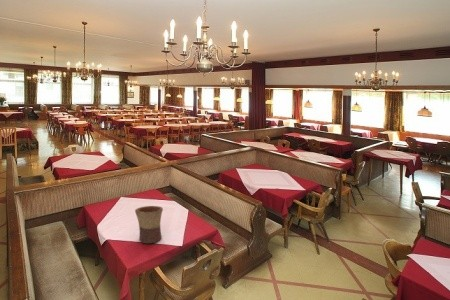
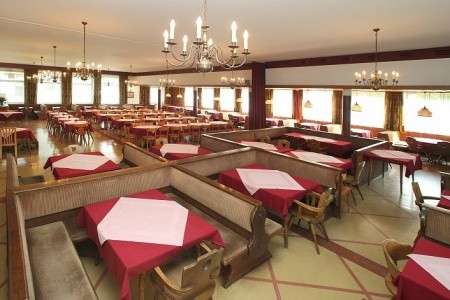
- flower pot (149, 224)
